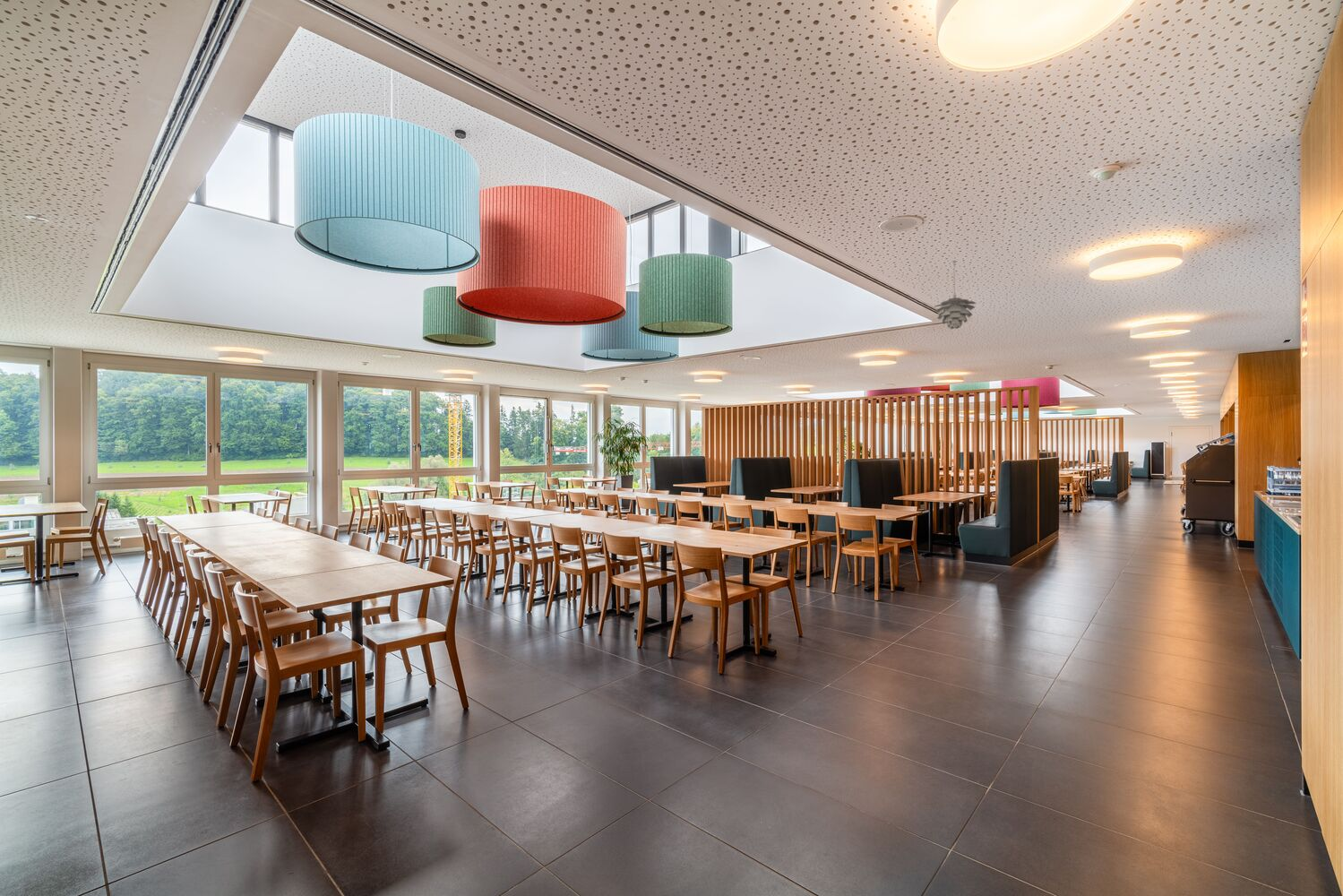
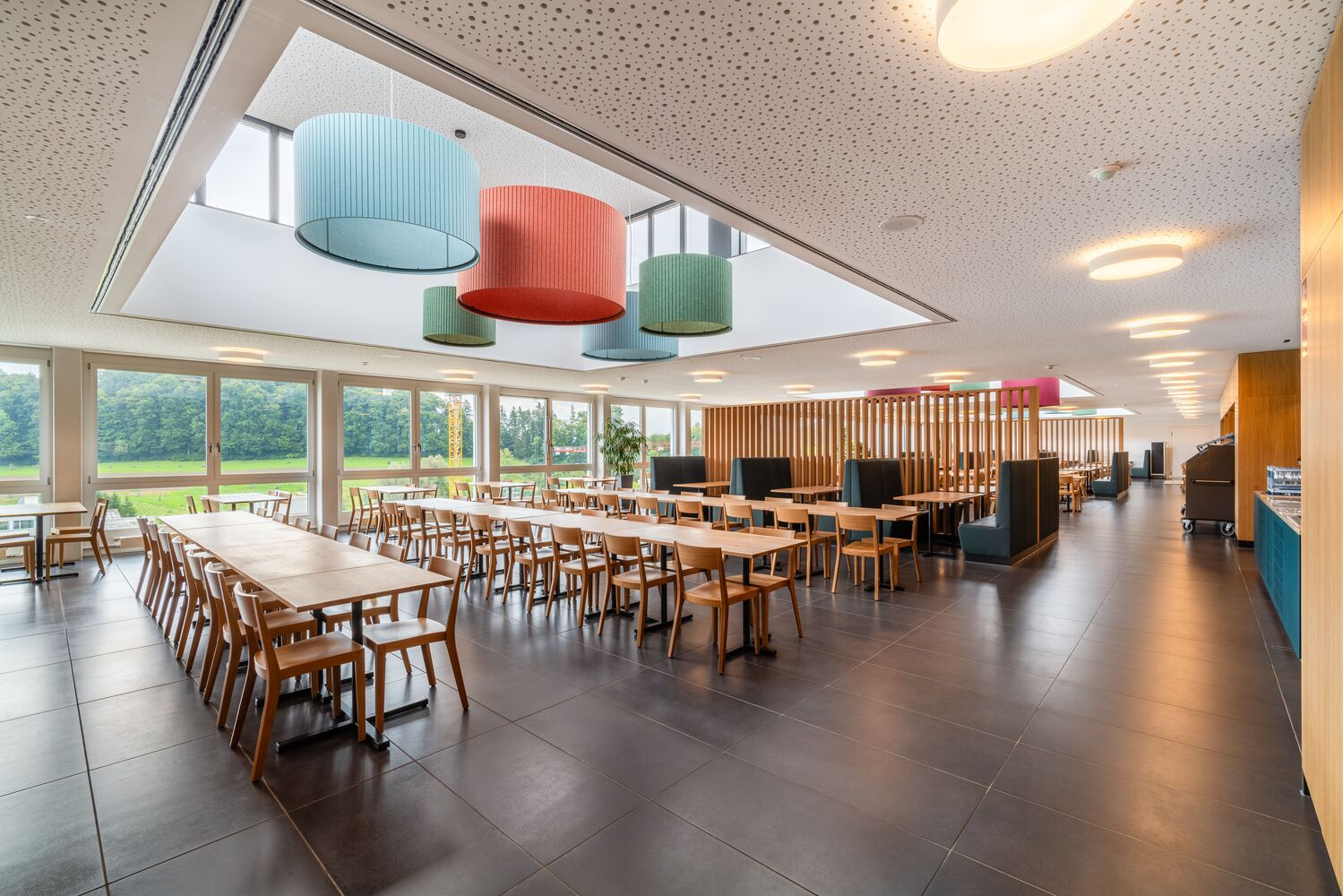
- pendant light (954, 294)
